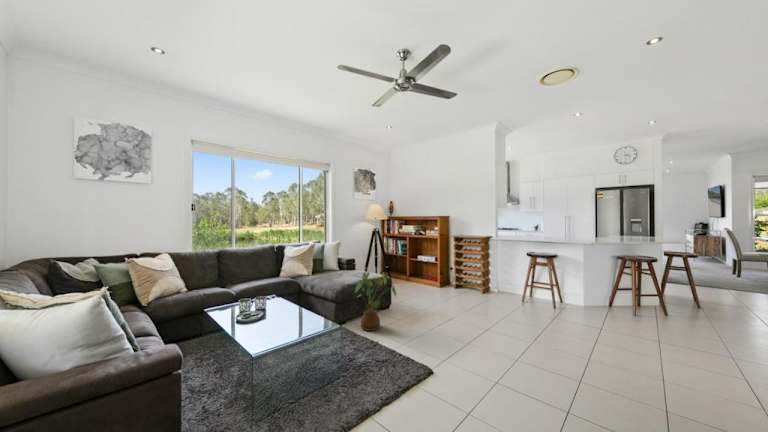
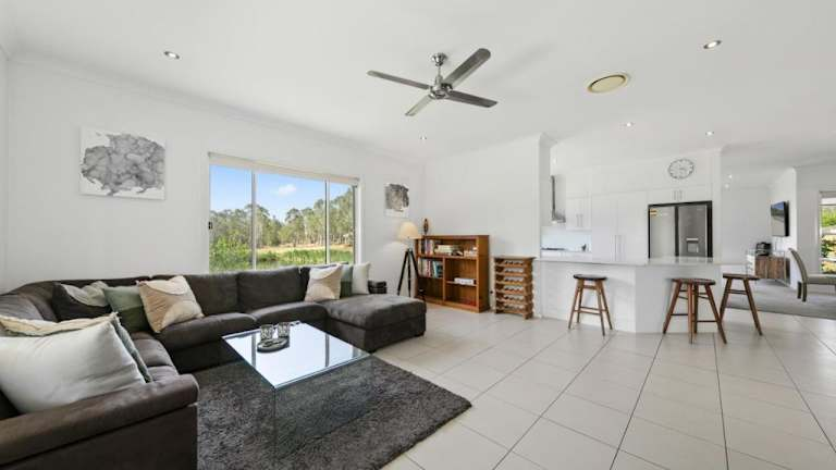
- house plant (375, 301)
